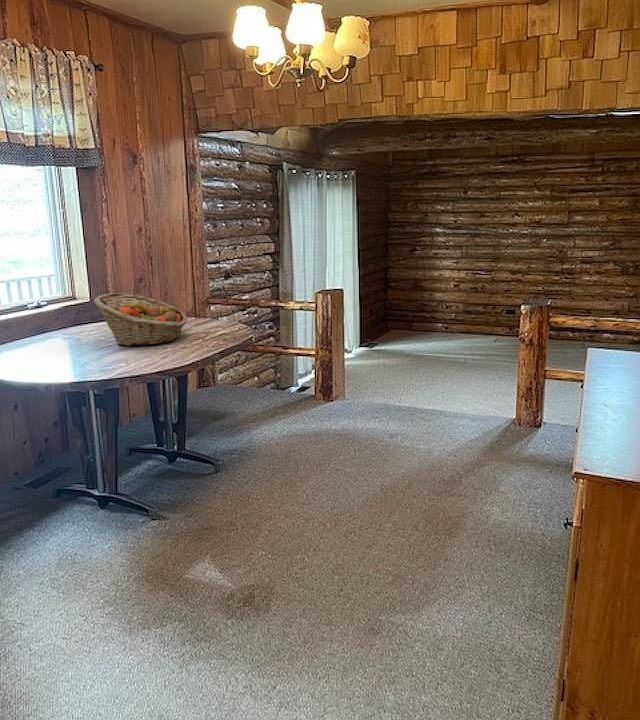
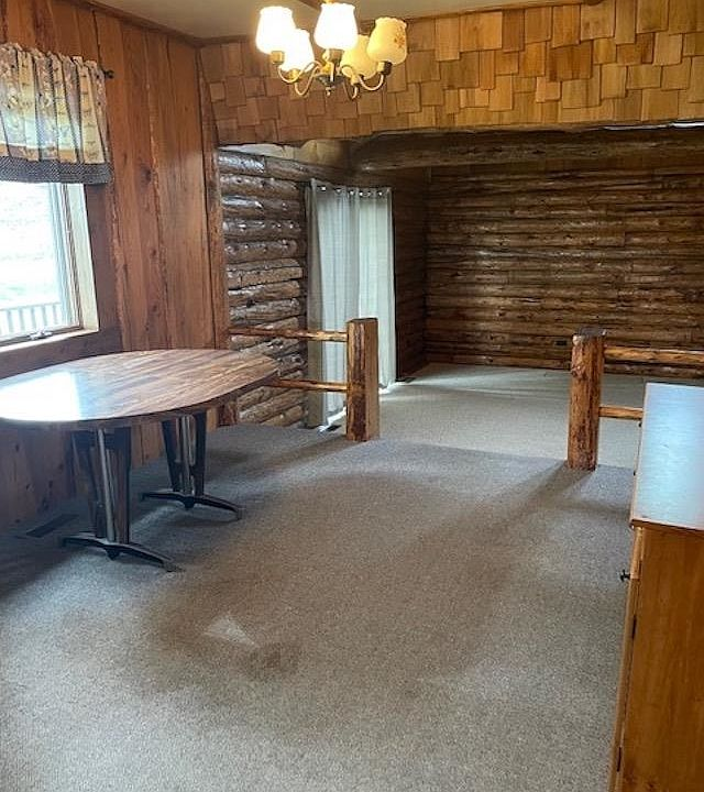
- fruit basket (142, 317)
